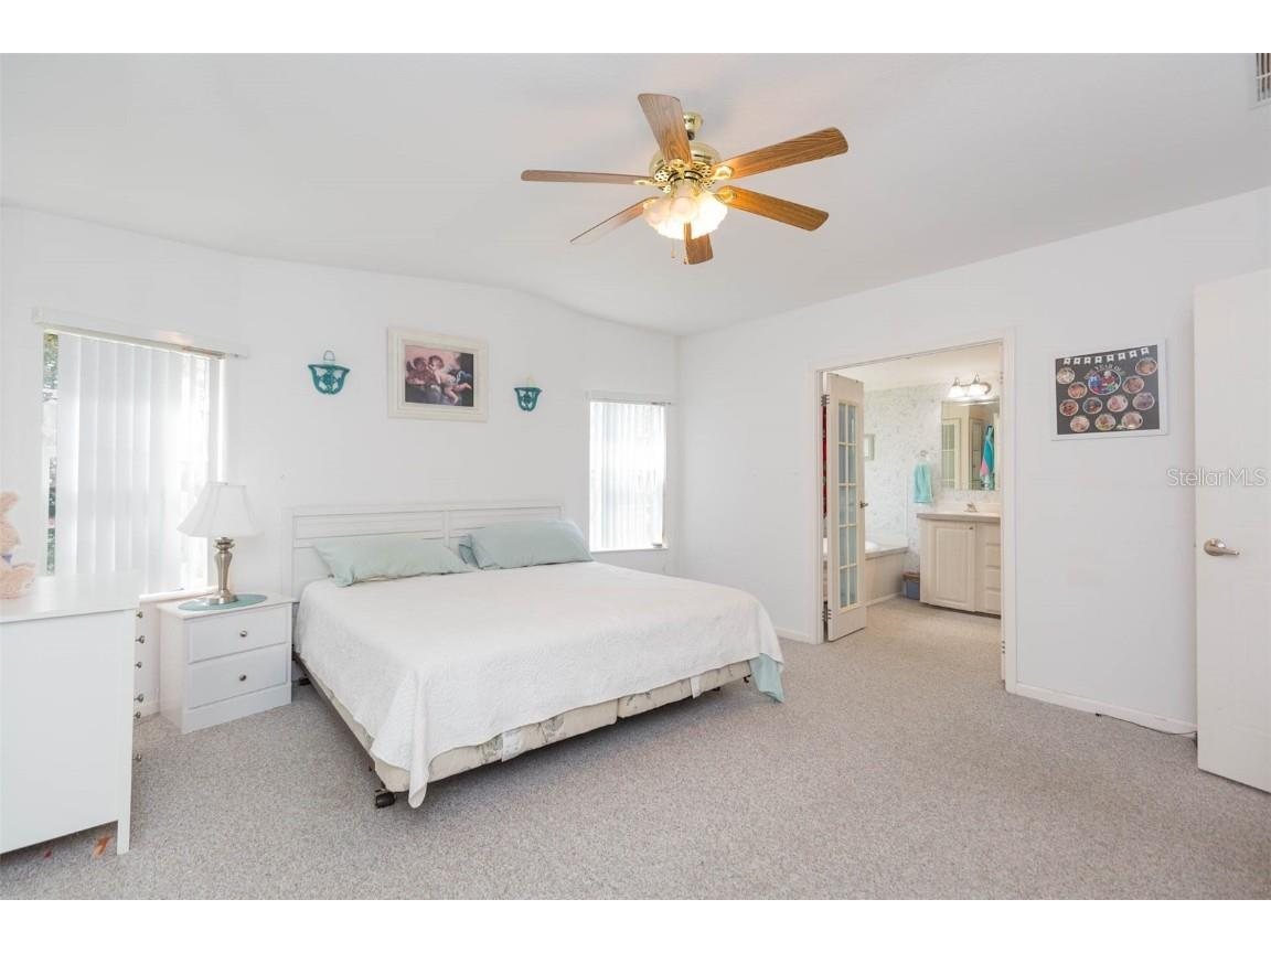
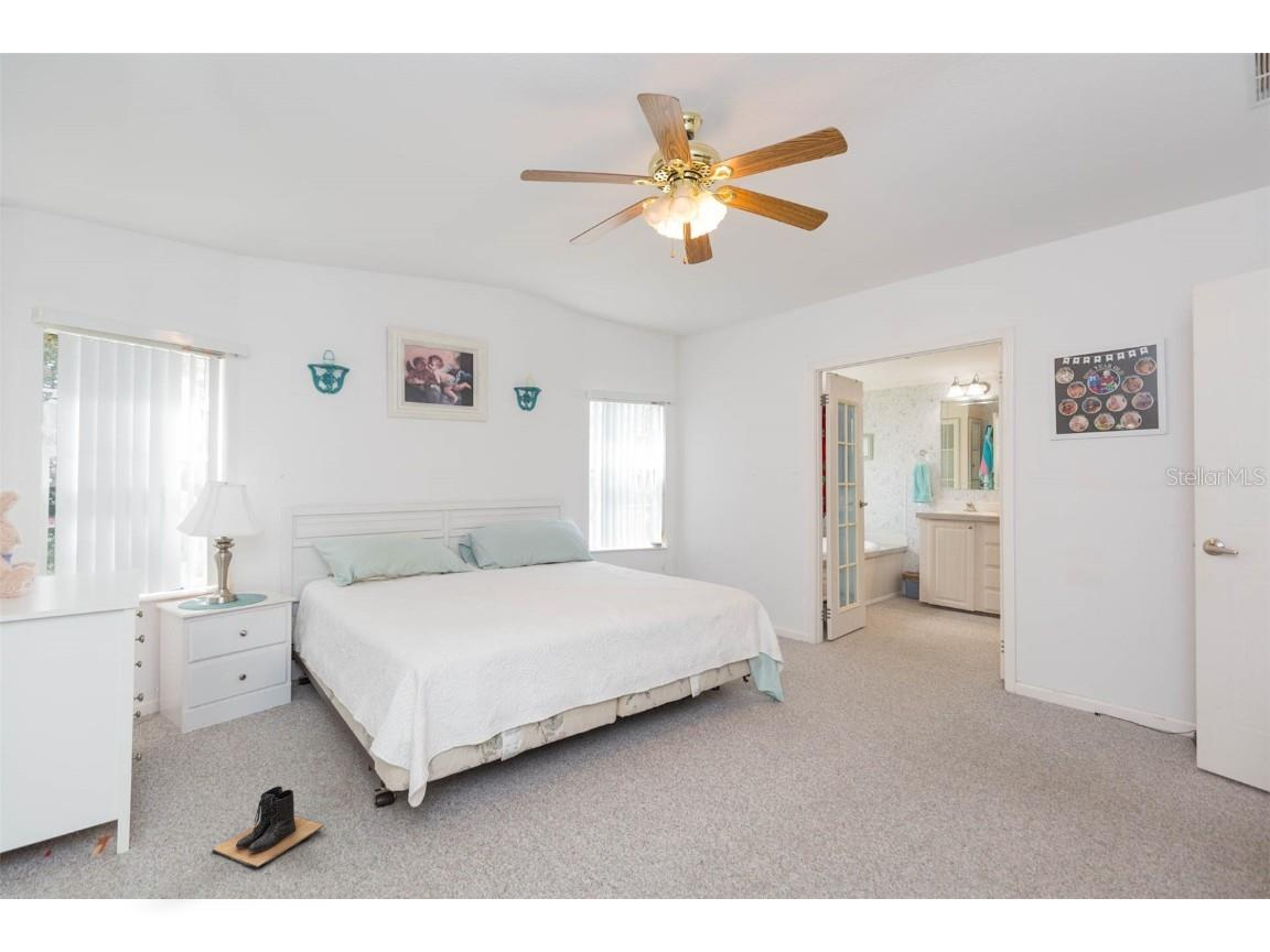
+ boots (269, 818)
